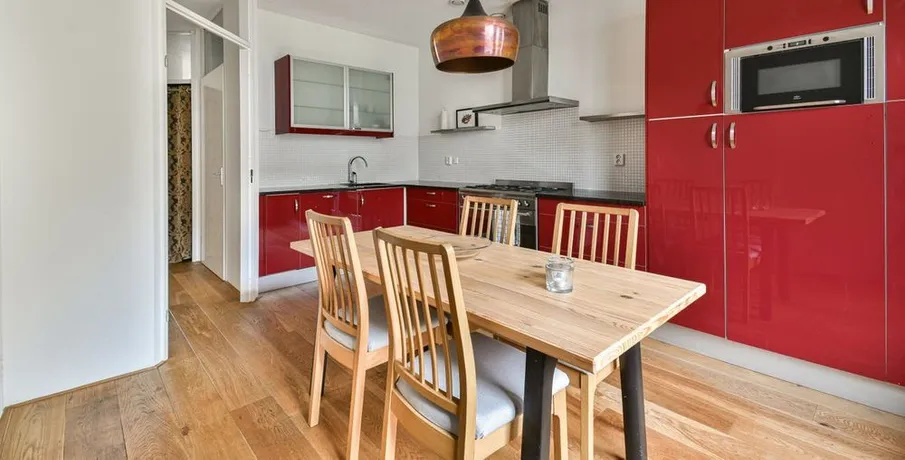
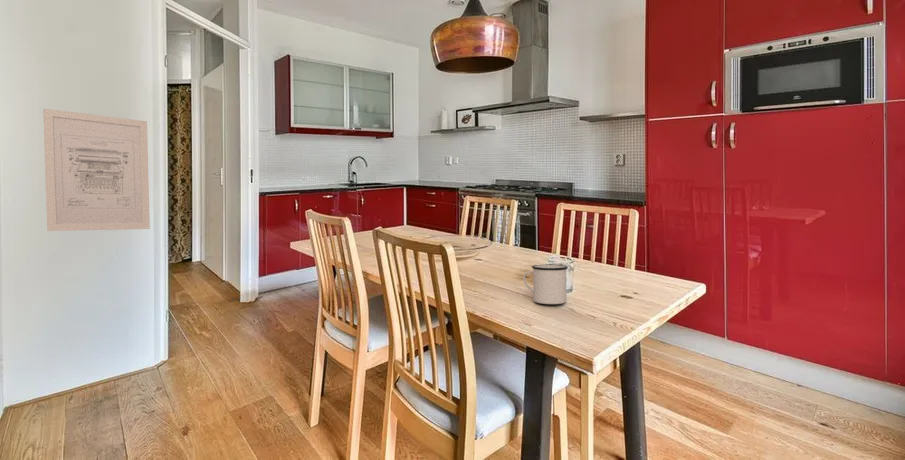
+ wall art (100, 172)
+ mug (544, 283)
